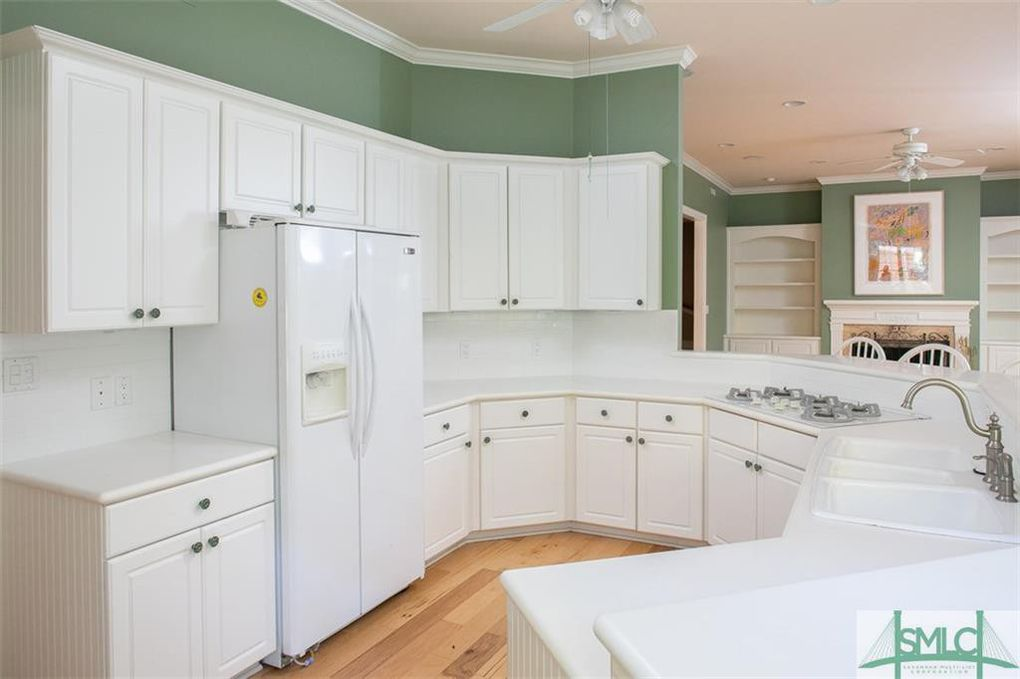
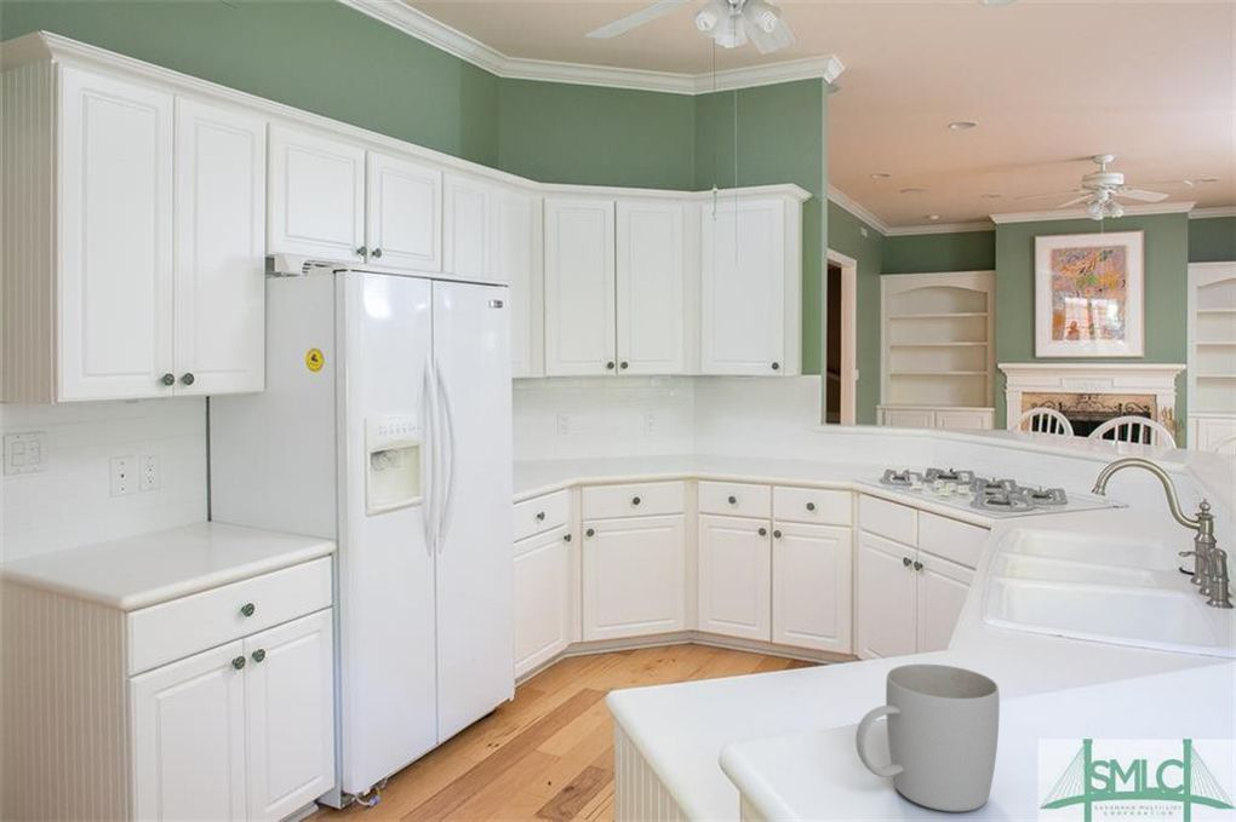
+ mug (922, 738)
